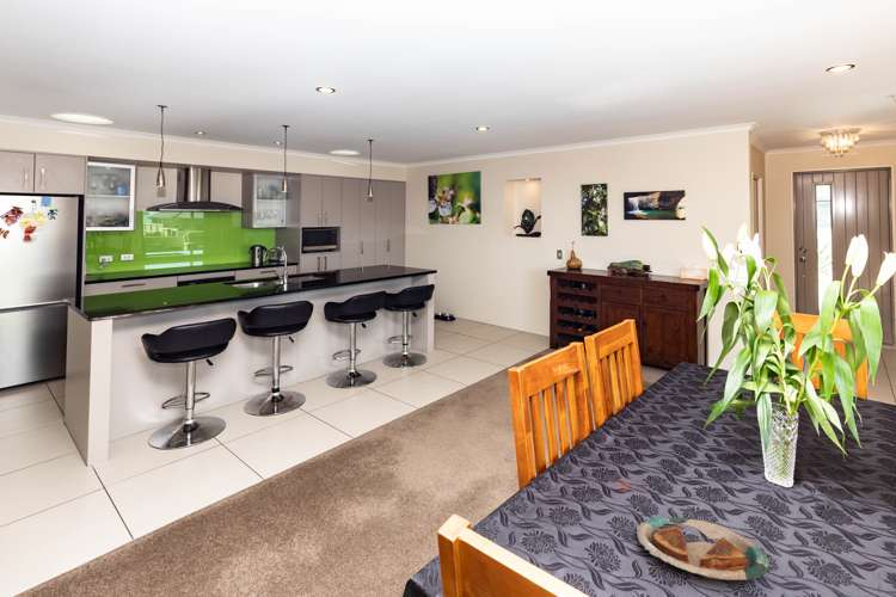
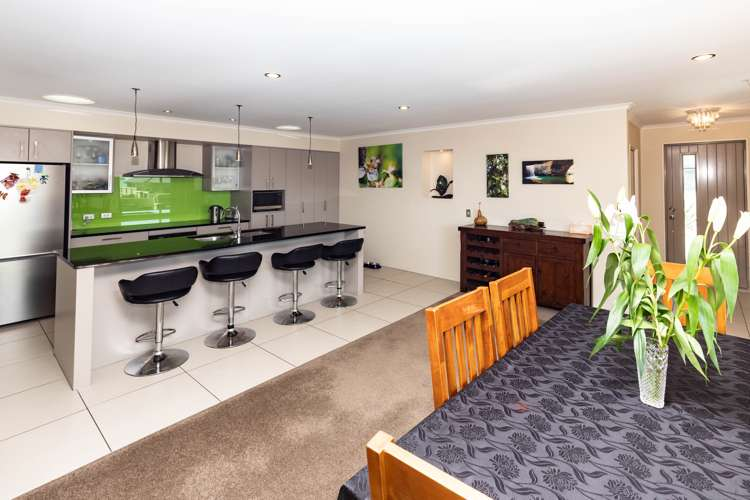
- plate (700, 544)
